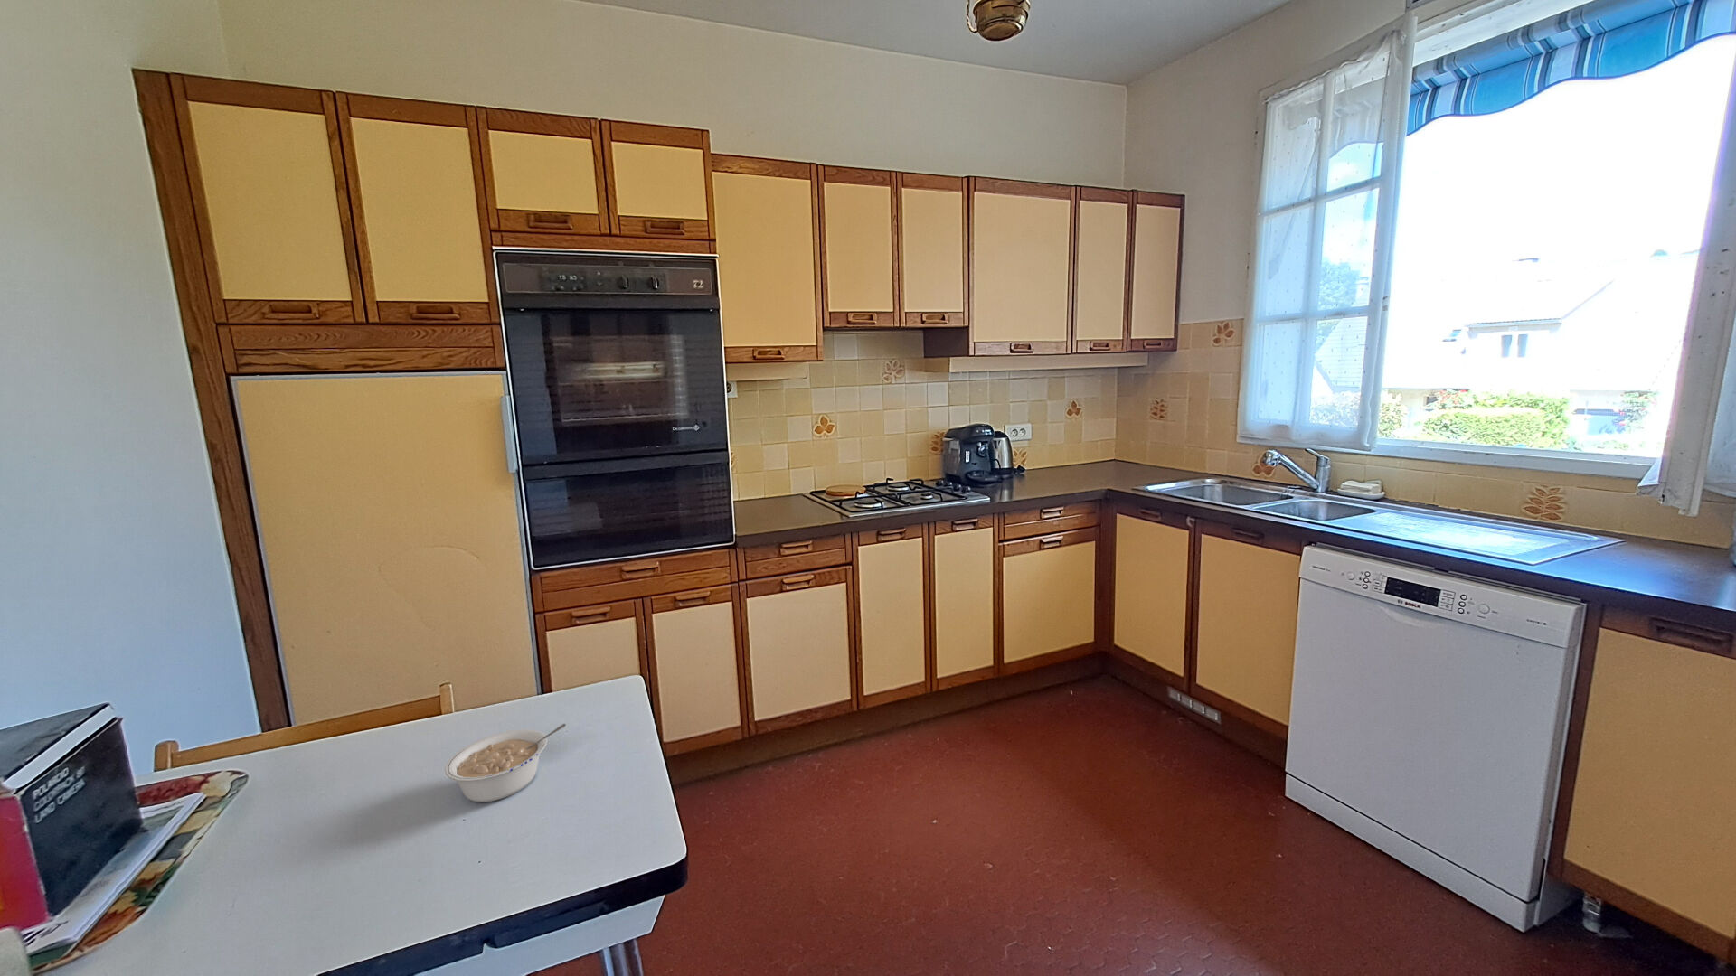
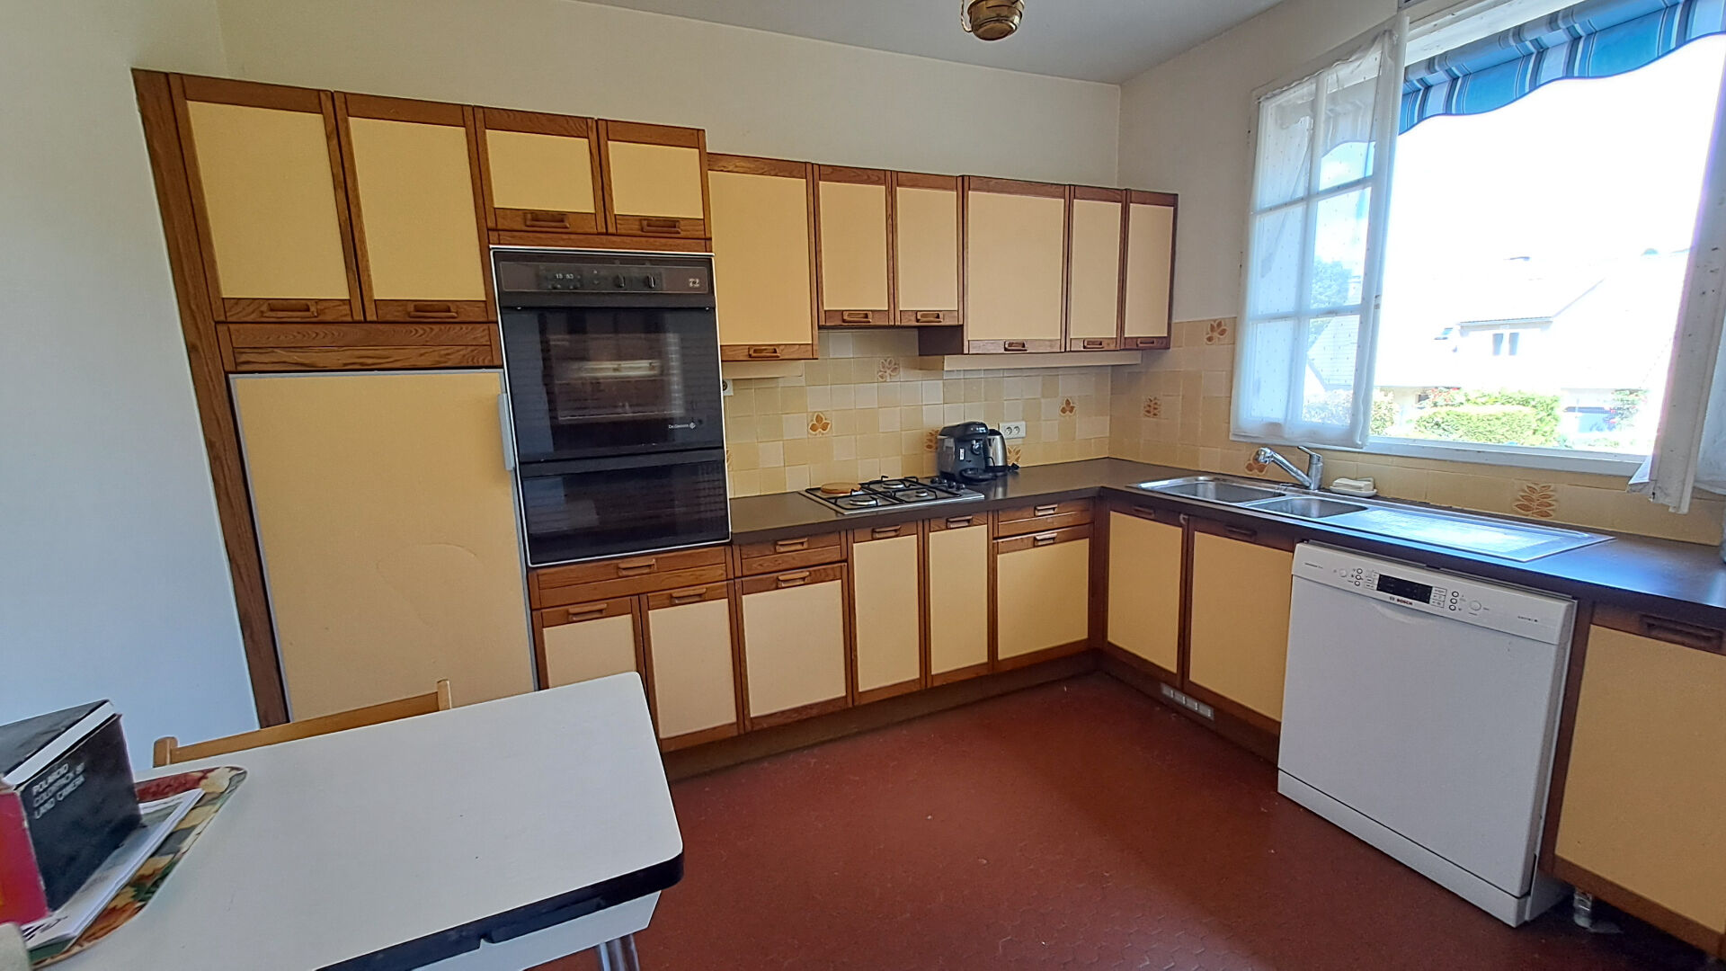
- legume (502, 763)
